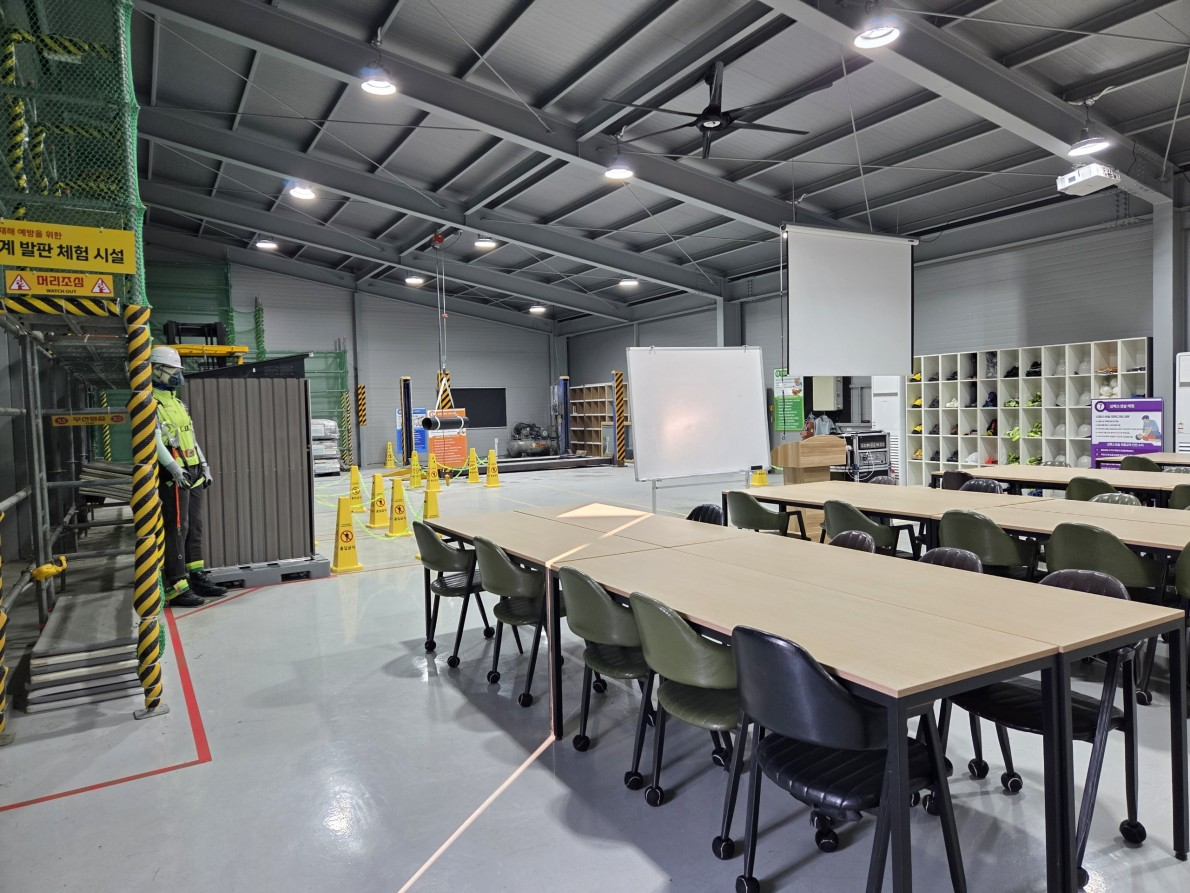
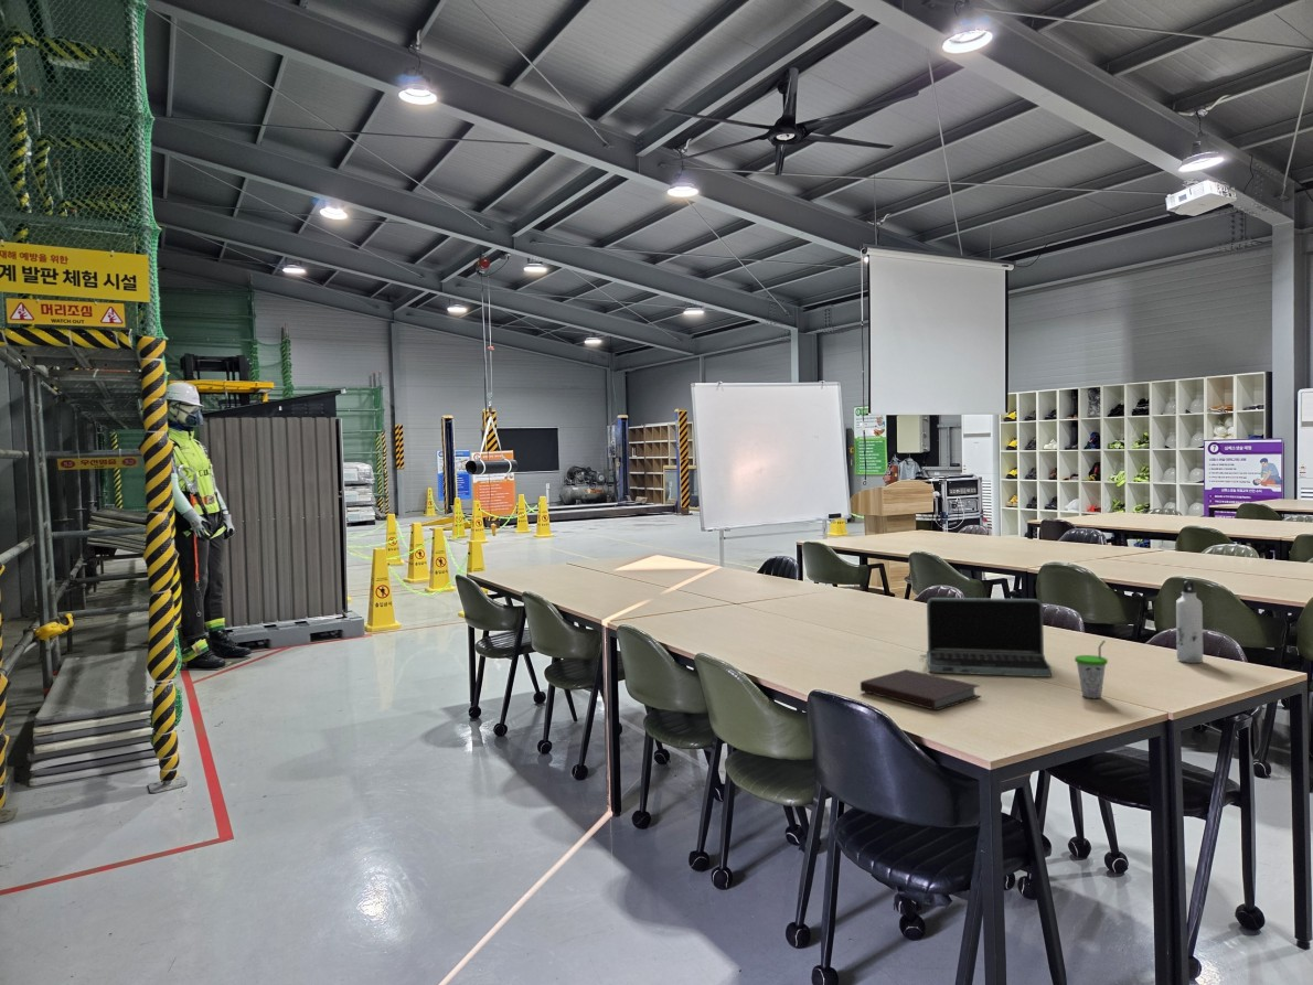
+ cup (1091, 668)
+ laptop (981, 633)
+ notebook (919, 688)
+ water bottle (1188, 620)
